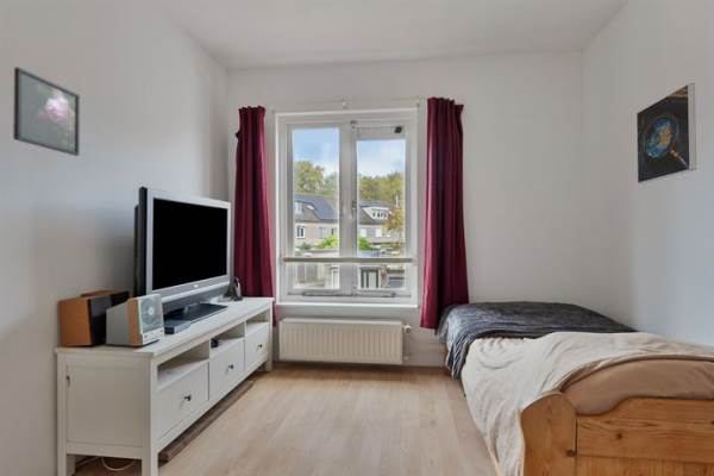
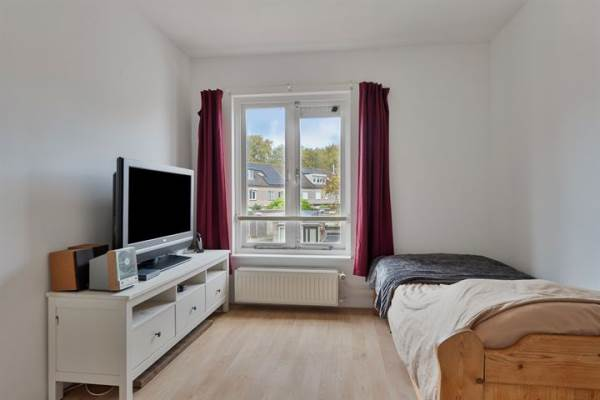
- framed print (663, 138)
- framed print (49, 114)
